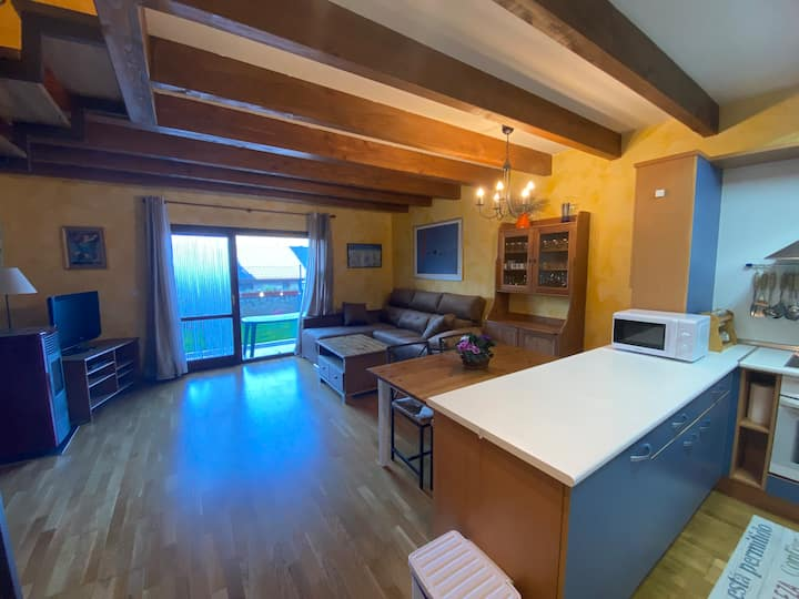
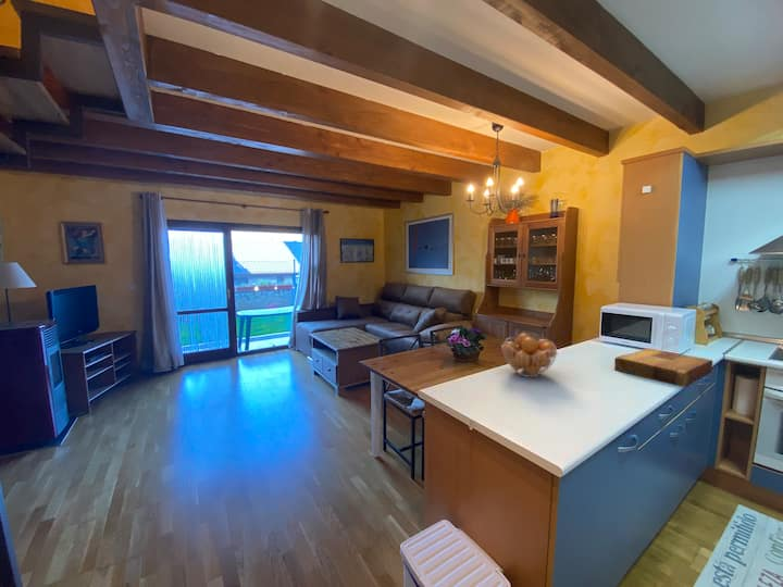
+ cutting board (661, 364)
+ fruit basket (529, 354)
